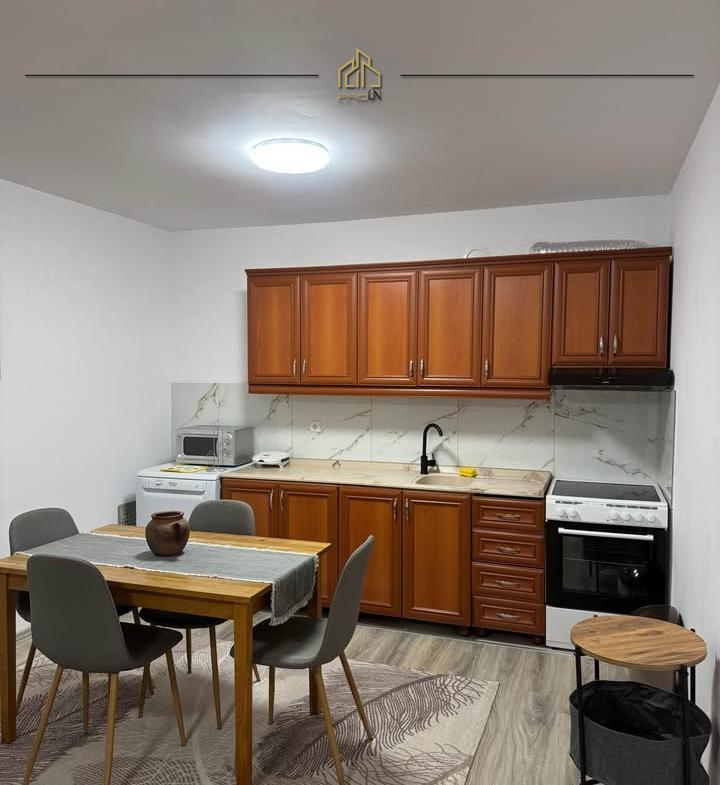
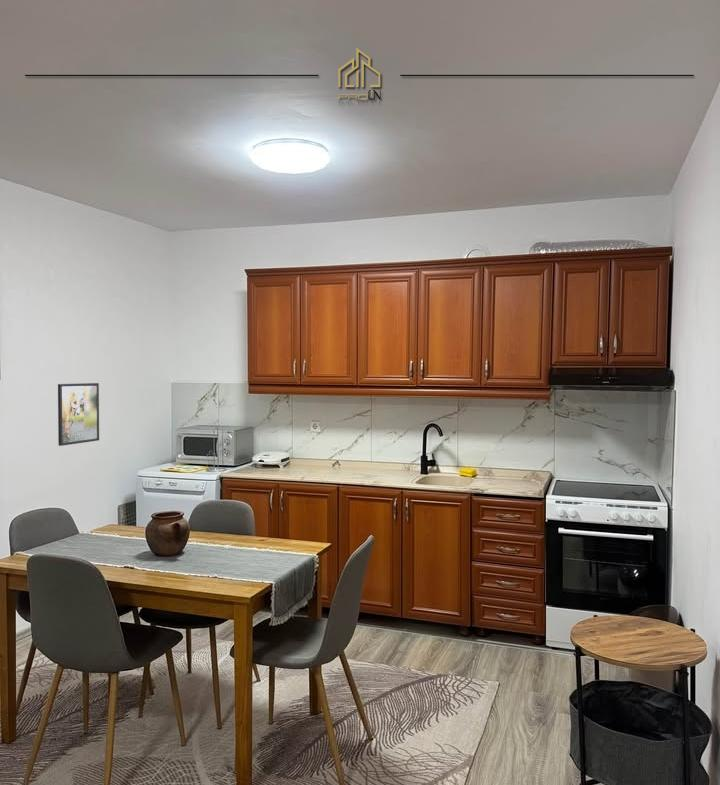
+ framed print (79, 413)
